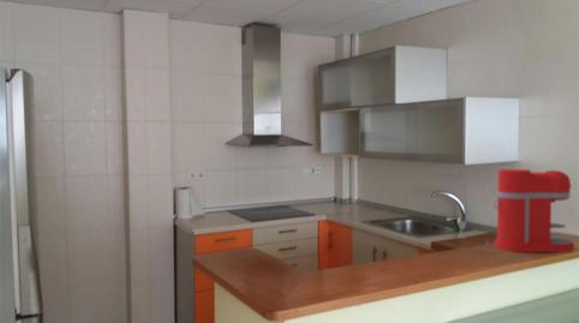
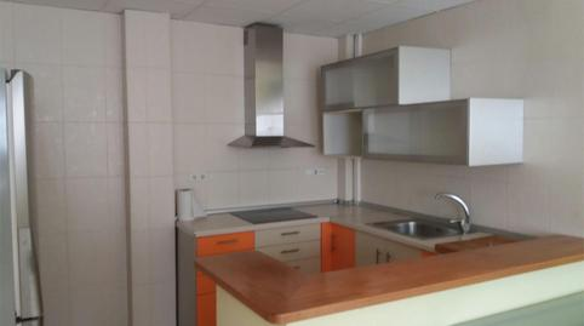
- coffee maker (532, 208)
